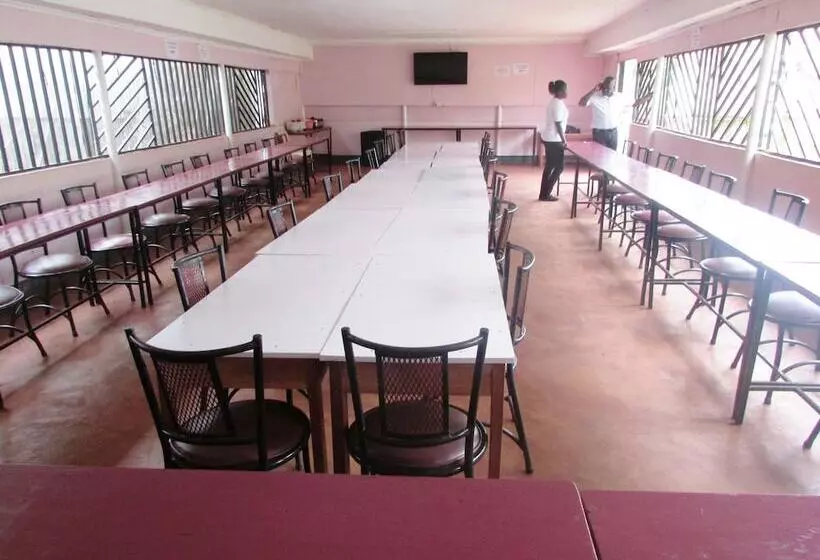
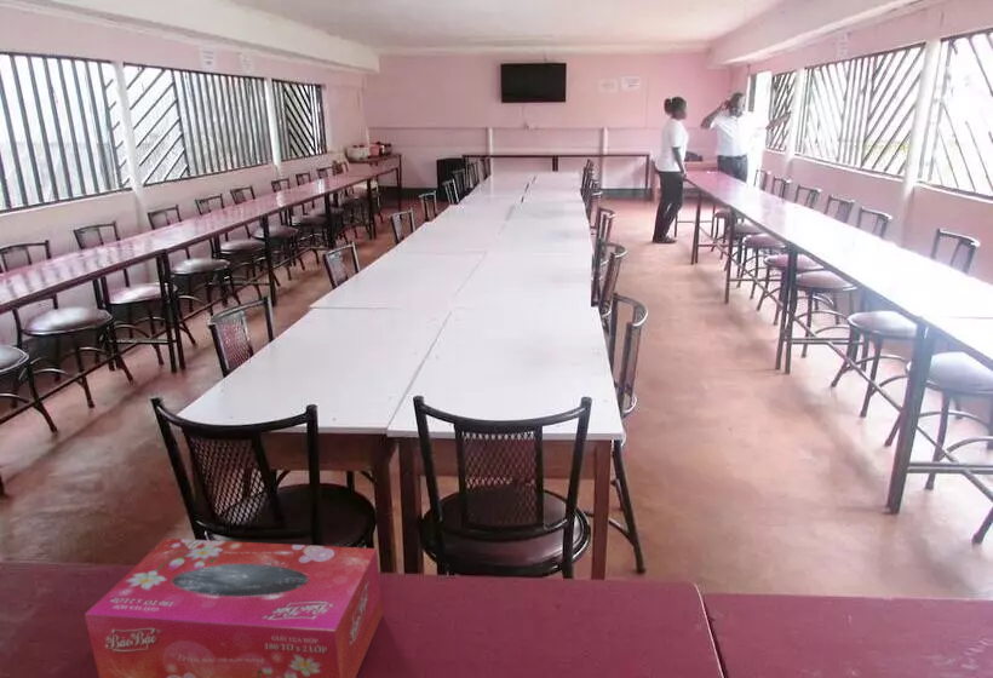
+ tissue box (246, 614)
